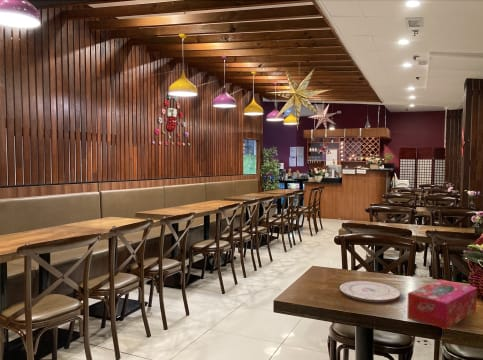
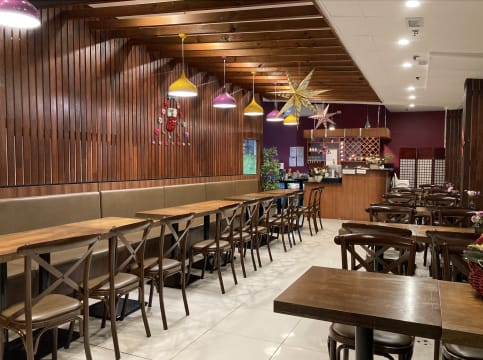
- plate (369, 291)
- tissue box (442, 302)
